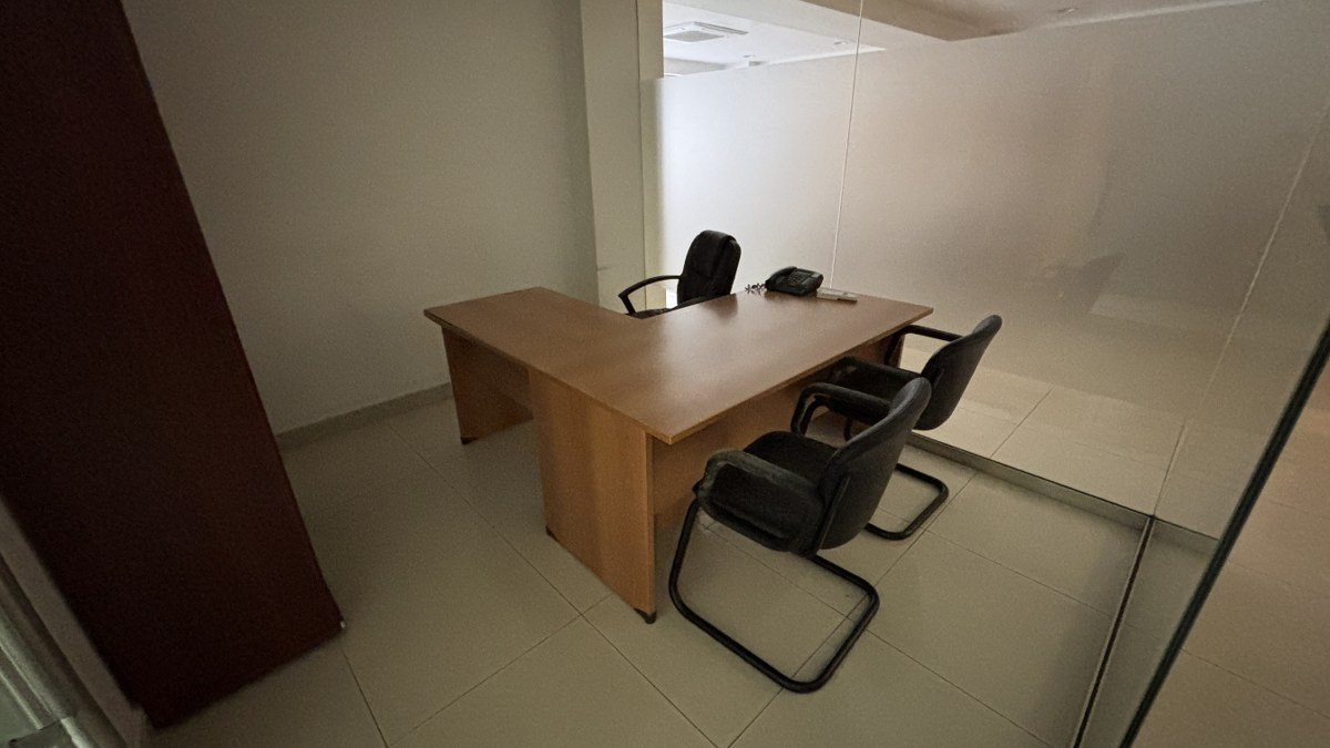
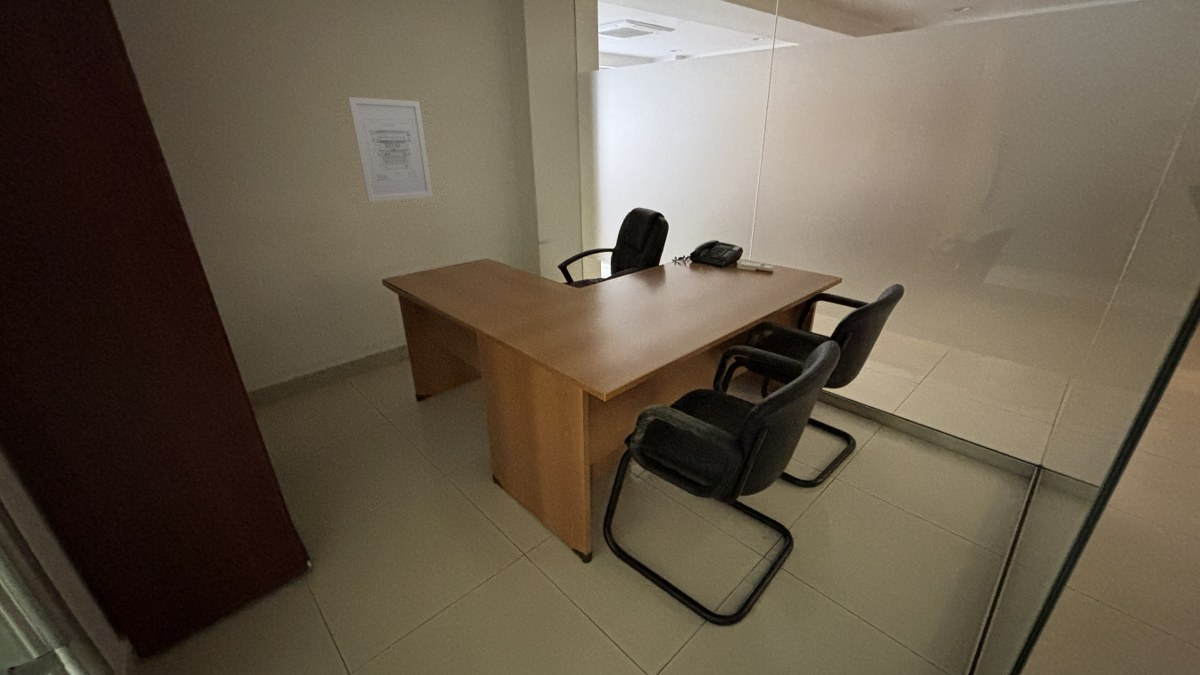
+ wall art (393, 151)
